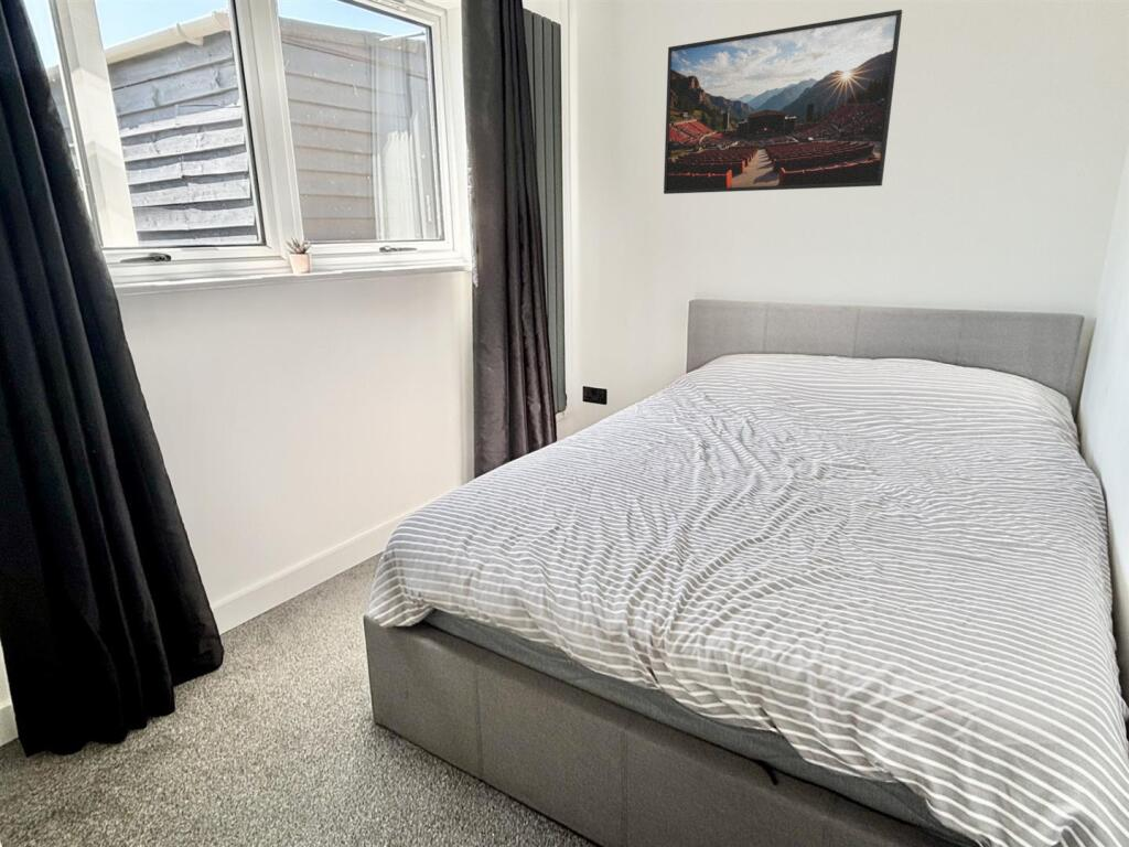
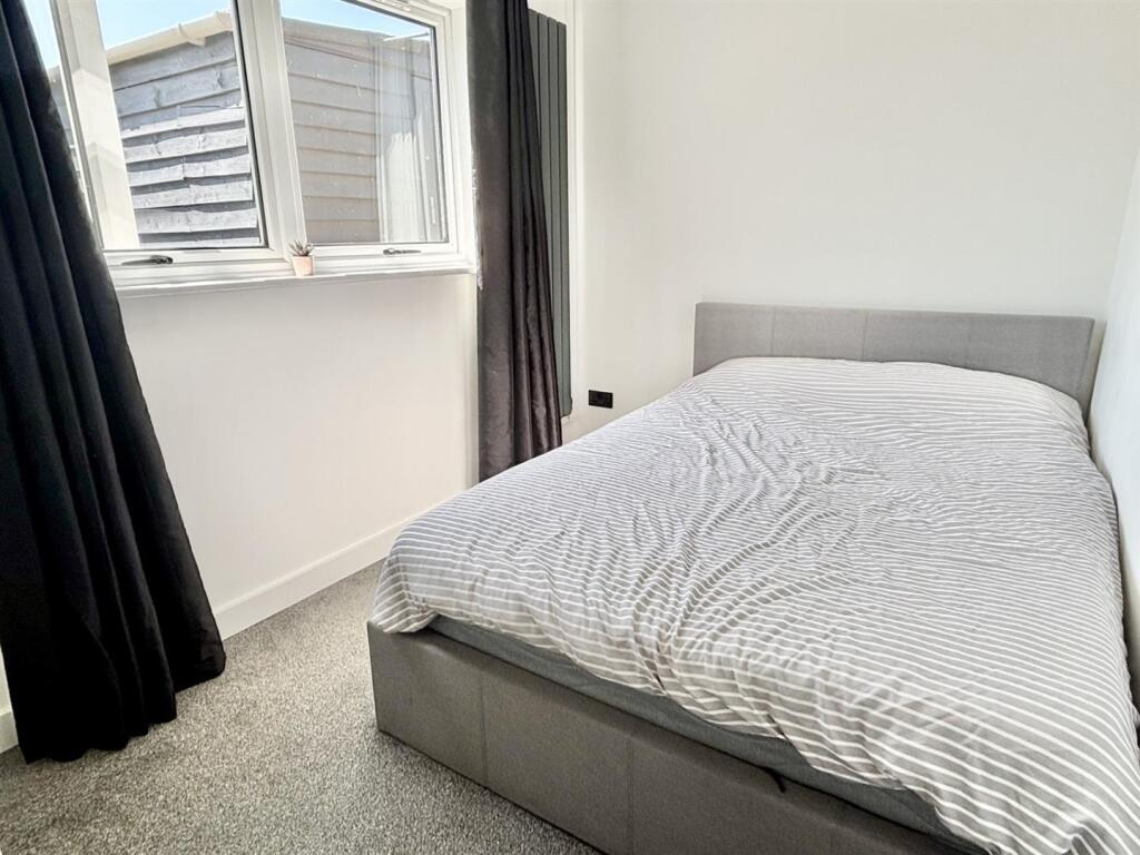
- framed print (768, 112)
